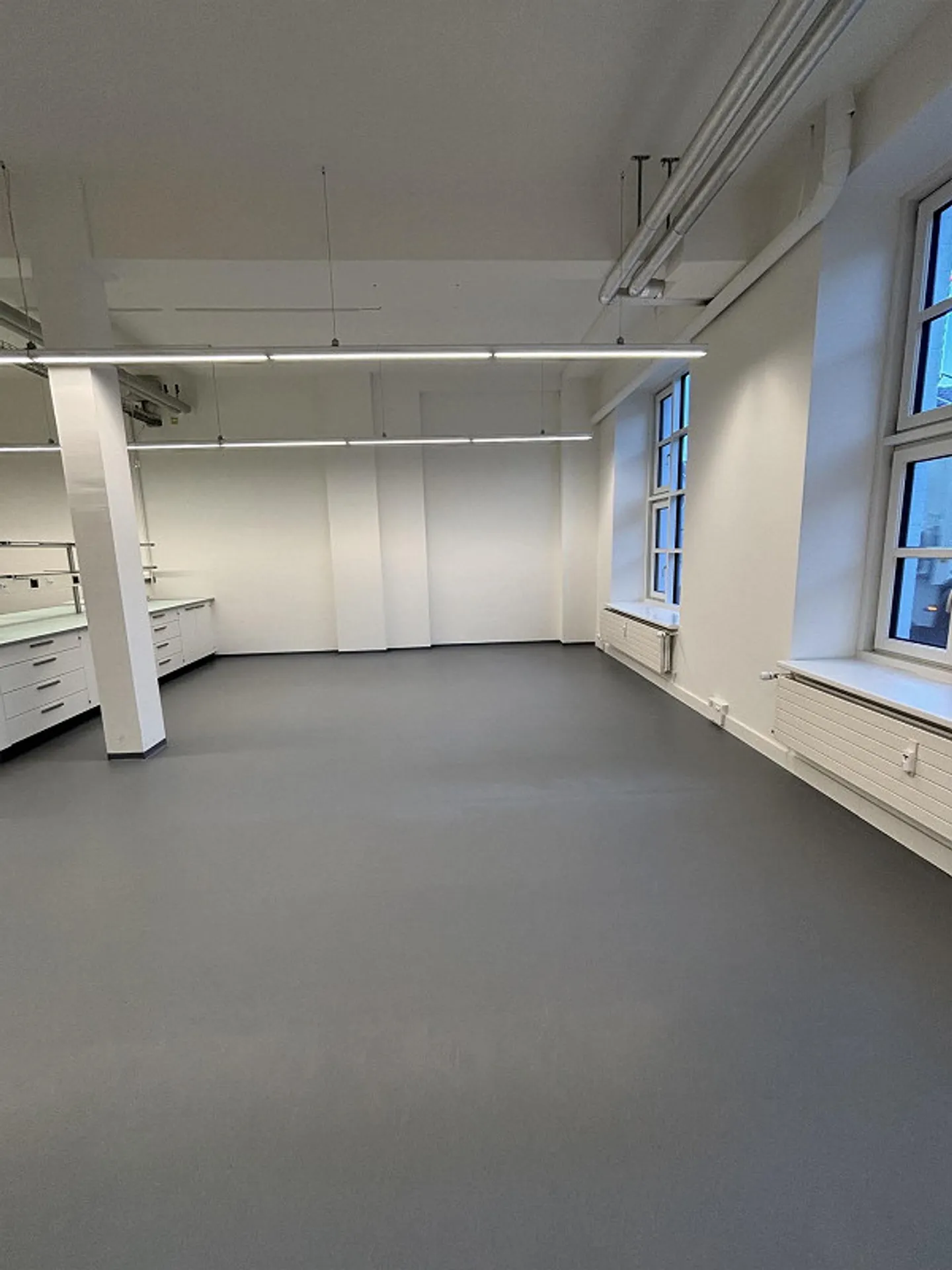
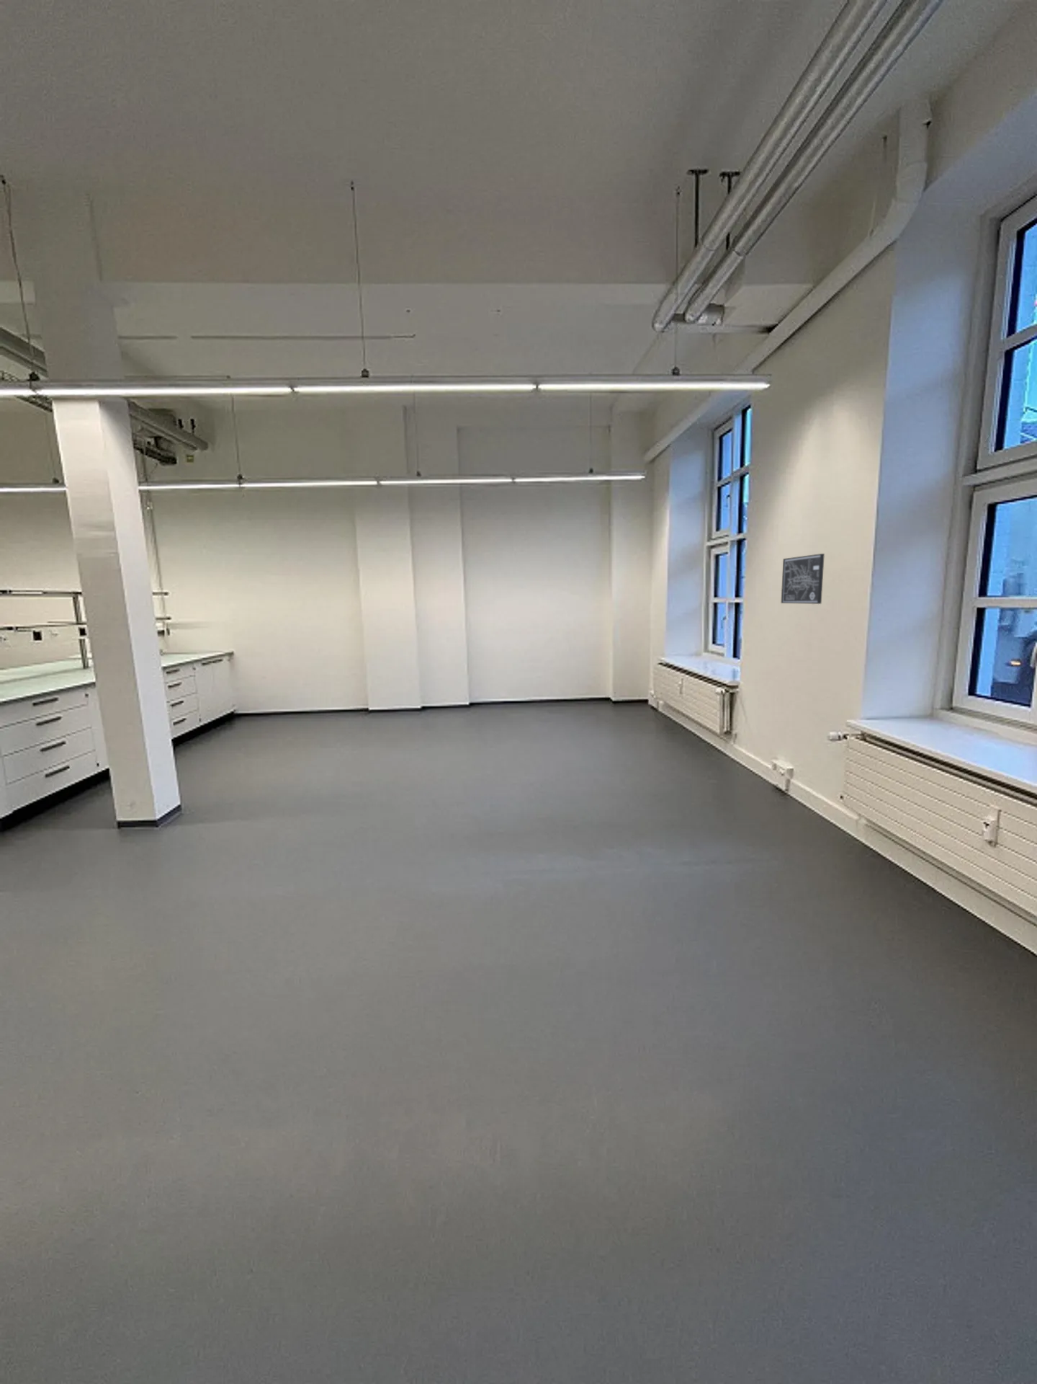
+ wall art (801, 580)
